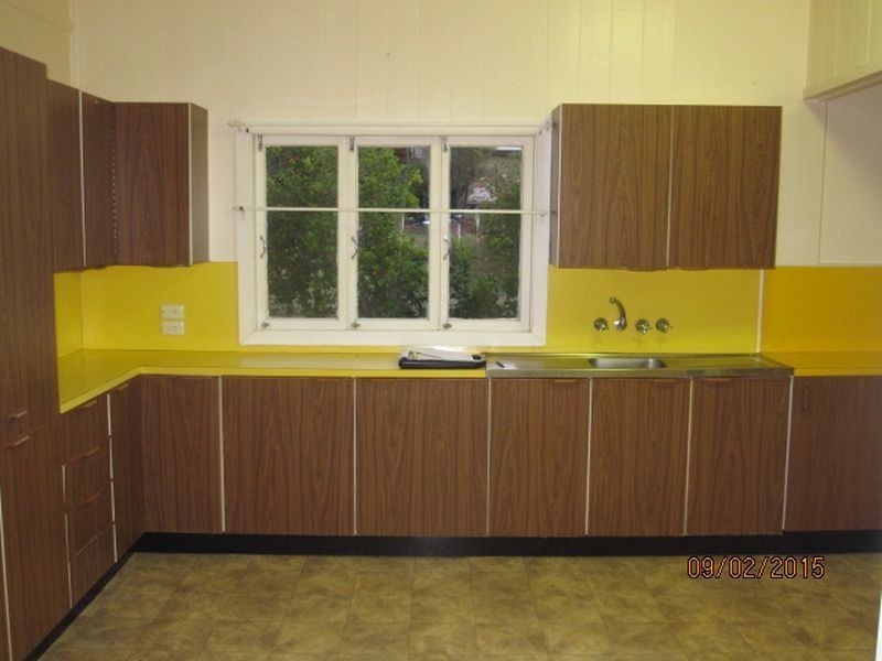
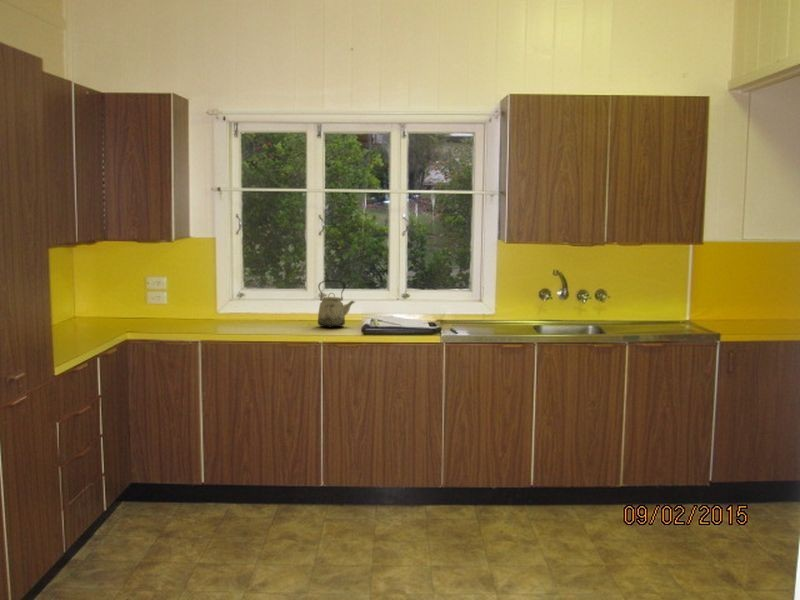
+ kettle (336, 303)
